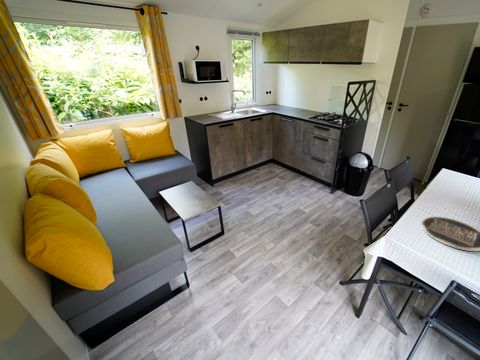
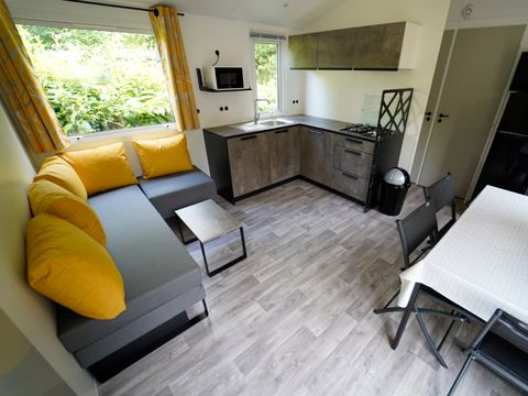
- plate (452, 231)
